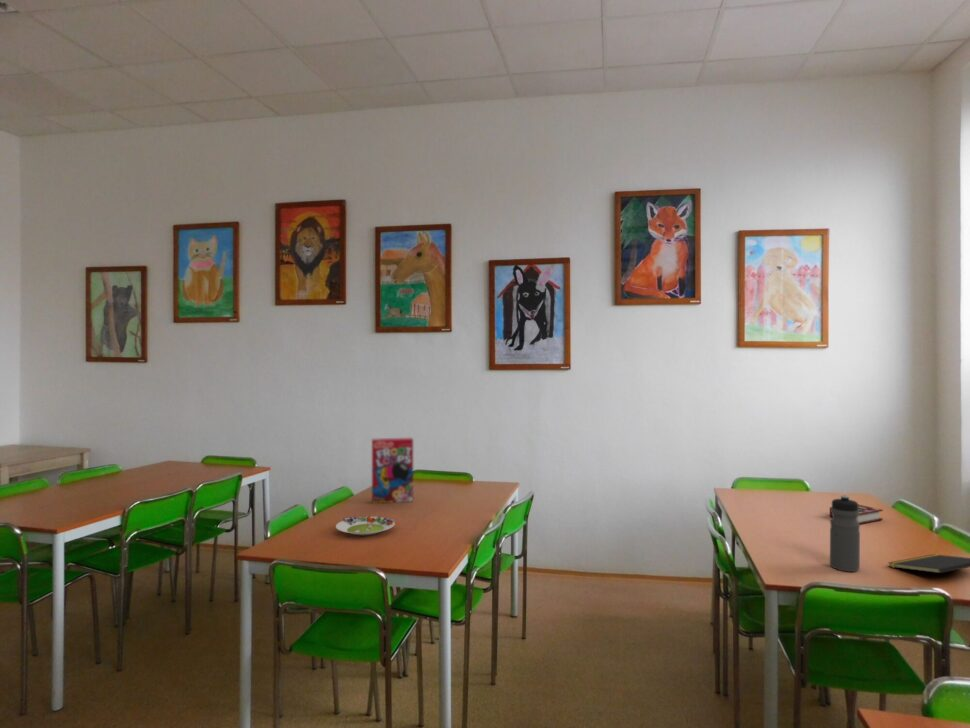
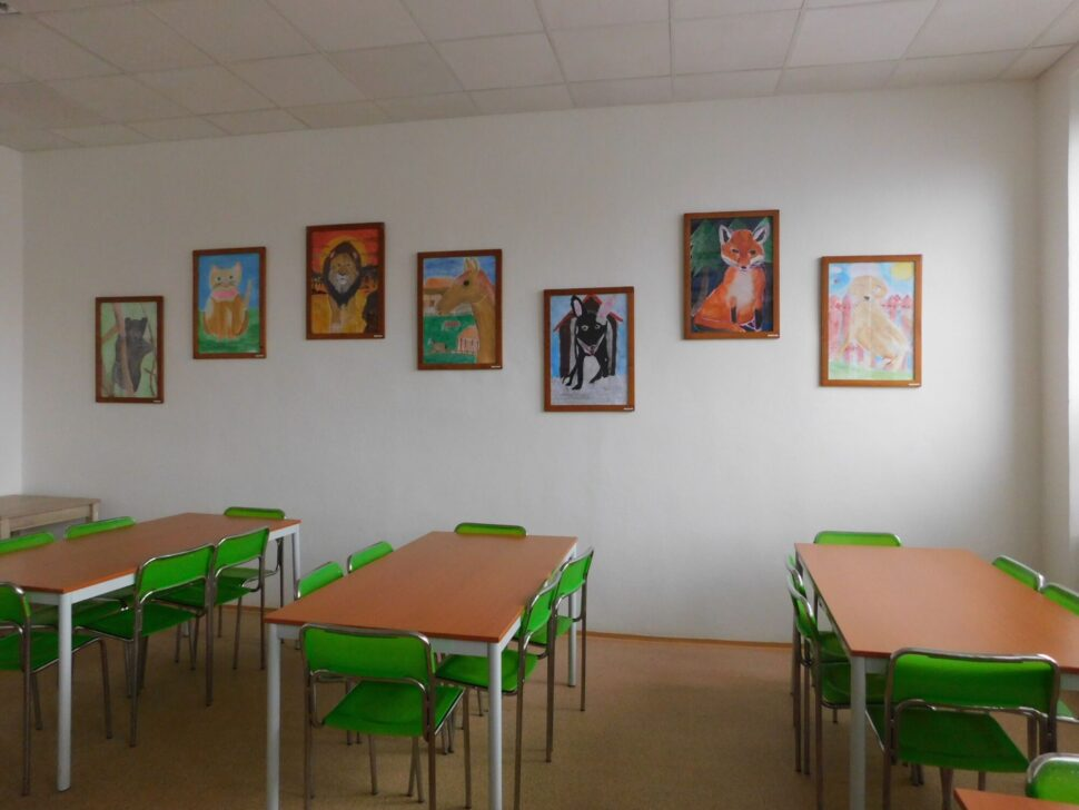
- book (859, 512)
- notepad (936, 563)
- cereal box (392, 469)
- salad plate (365, 526)
- water bottle (844, 531)
